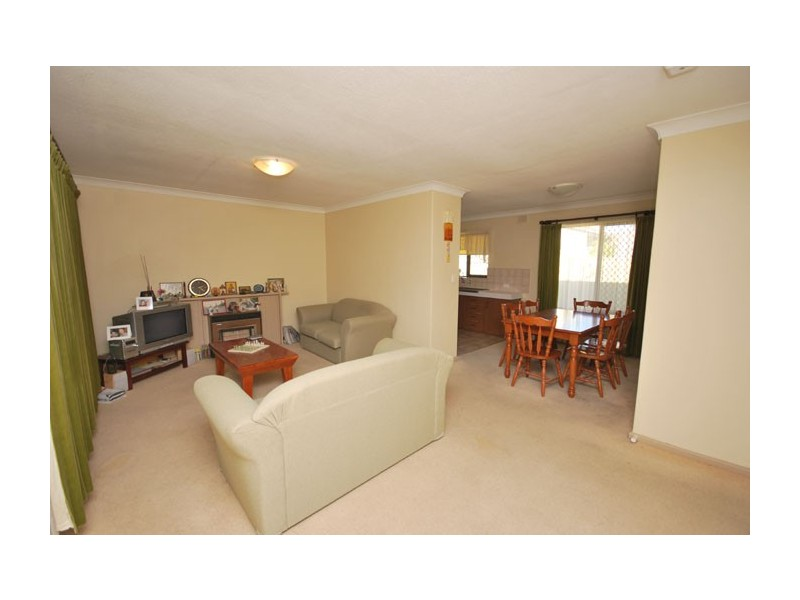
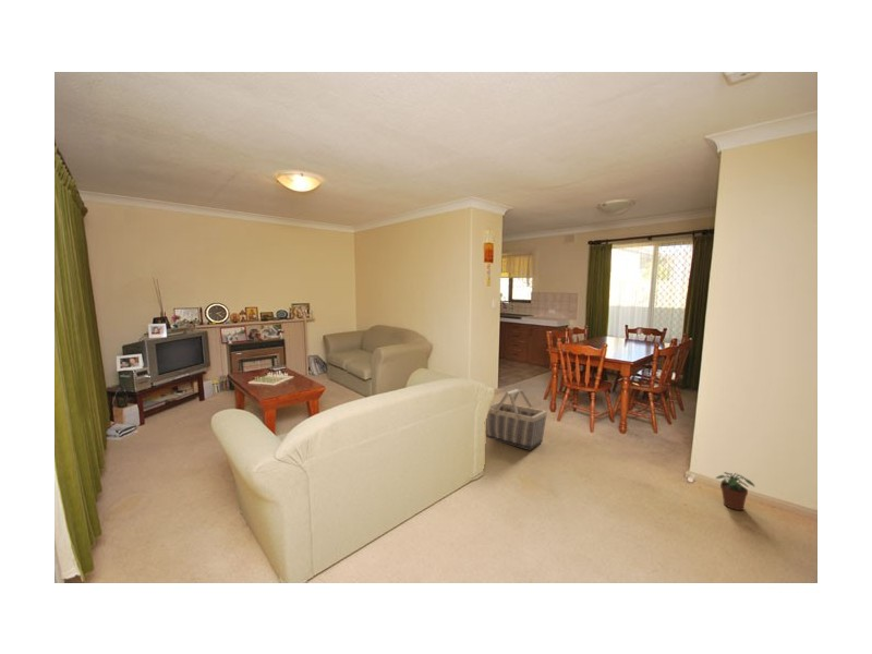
+ basket (513, 415)
+ potted plant (734, 491)
